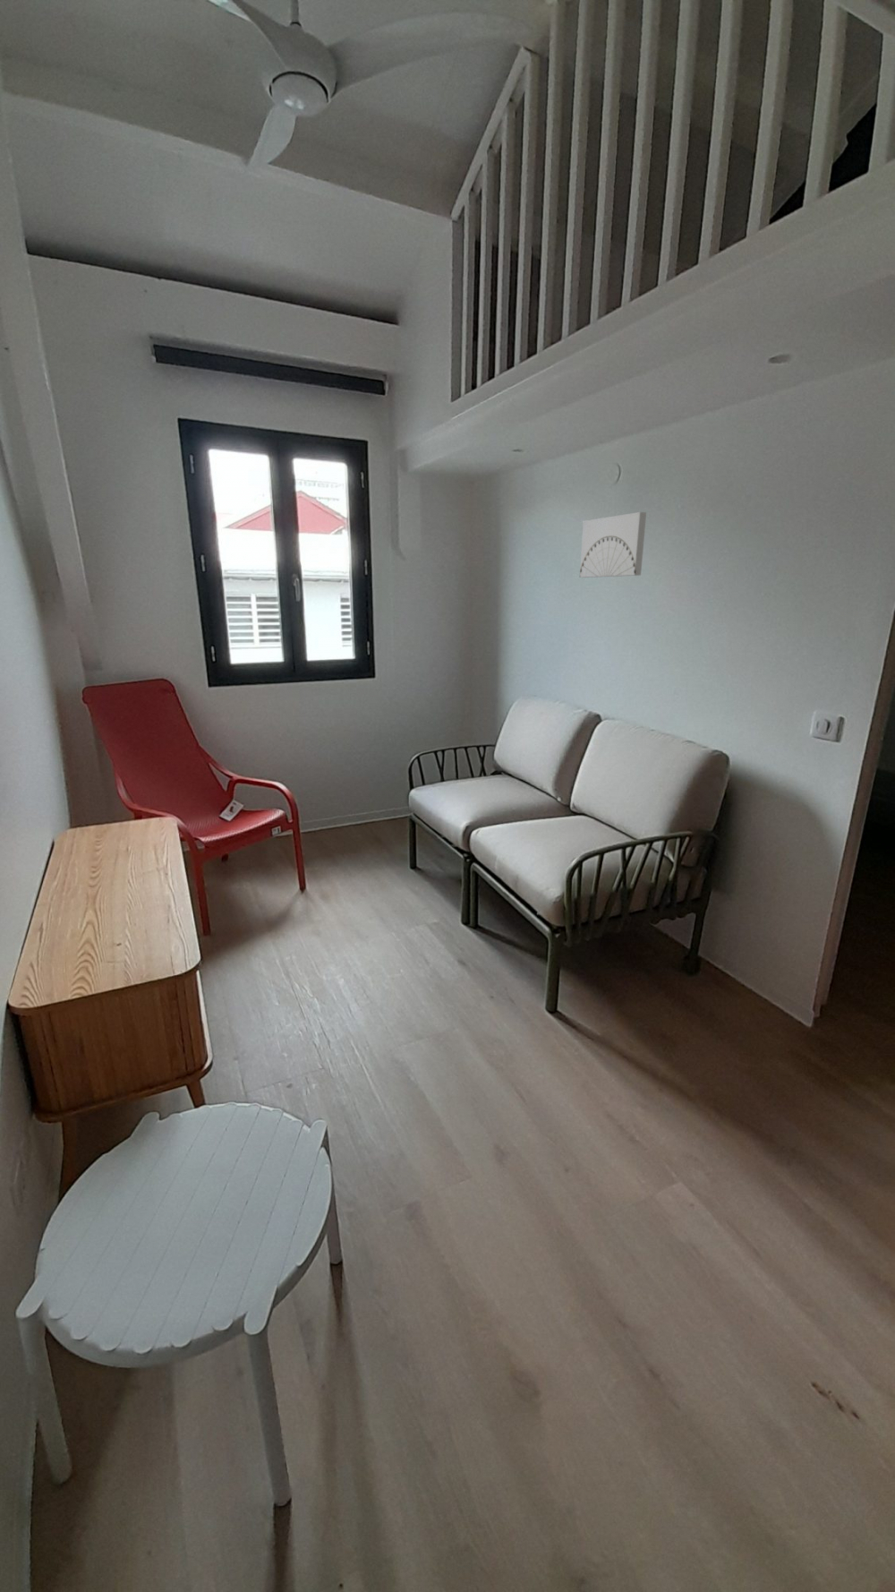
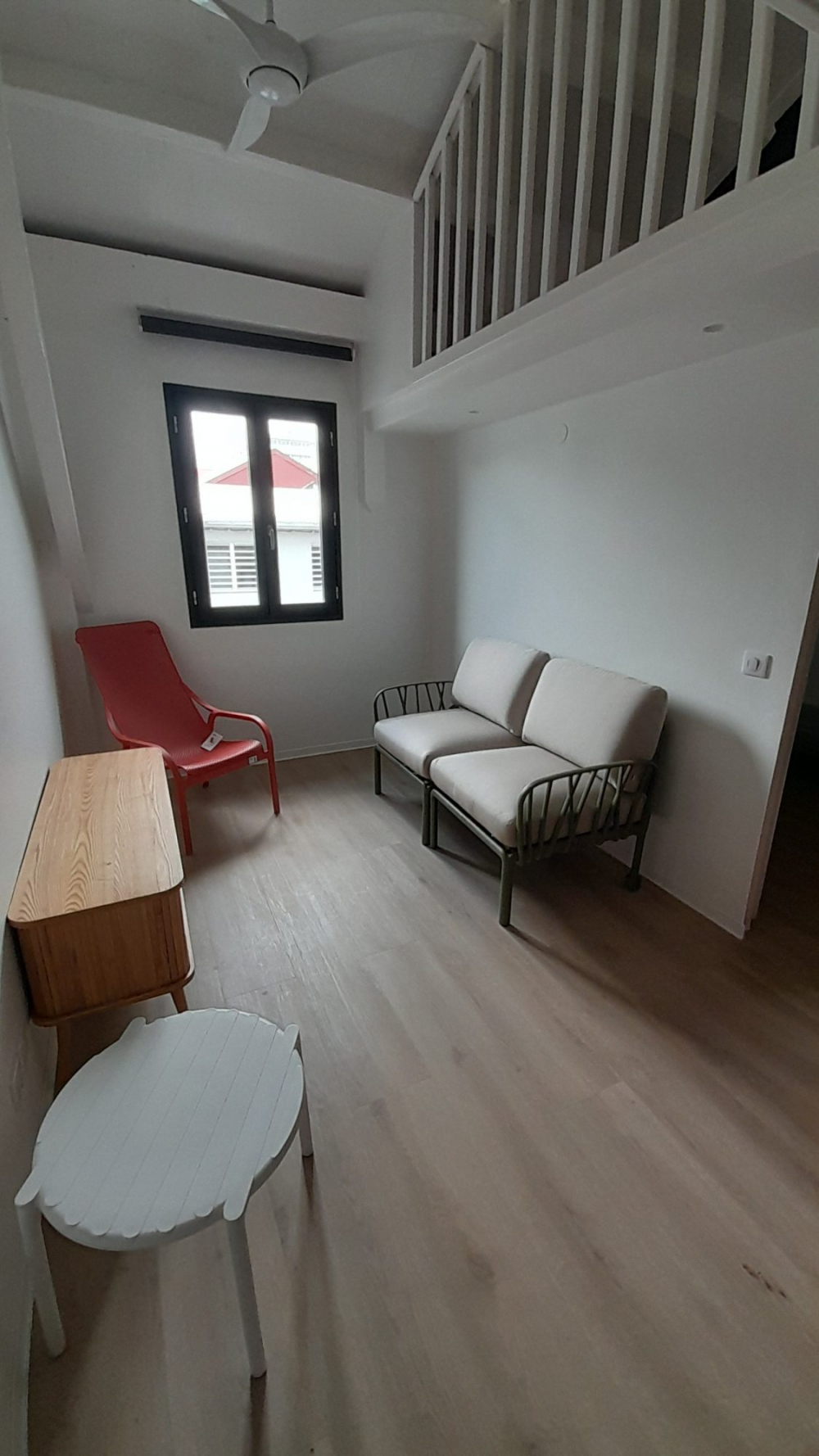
- wall art (611, 547)
